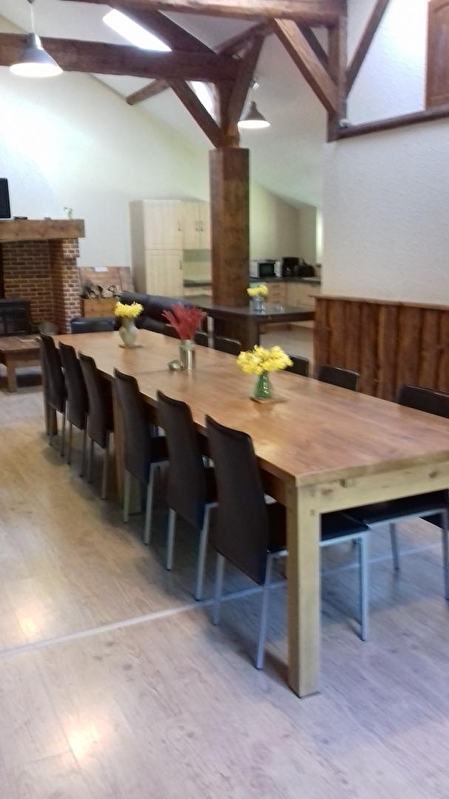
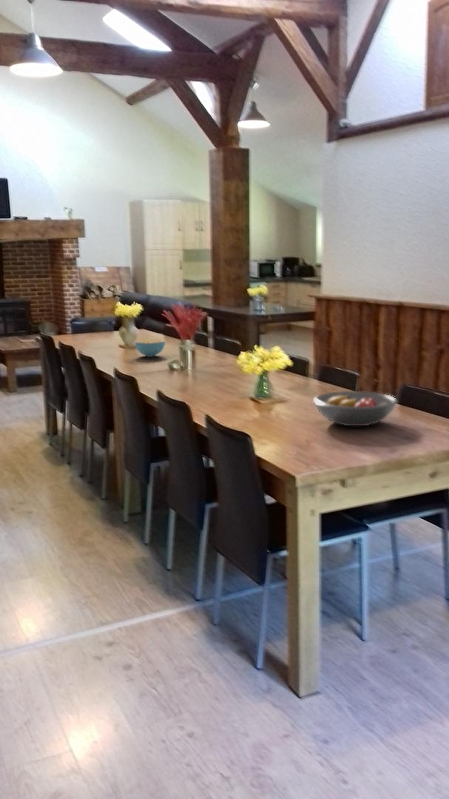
+ cereal bowl (150, 348)
+ fruit bowl (354, 407)
